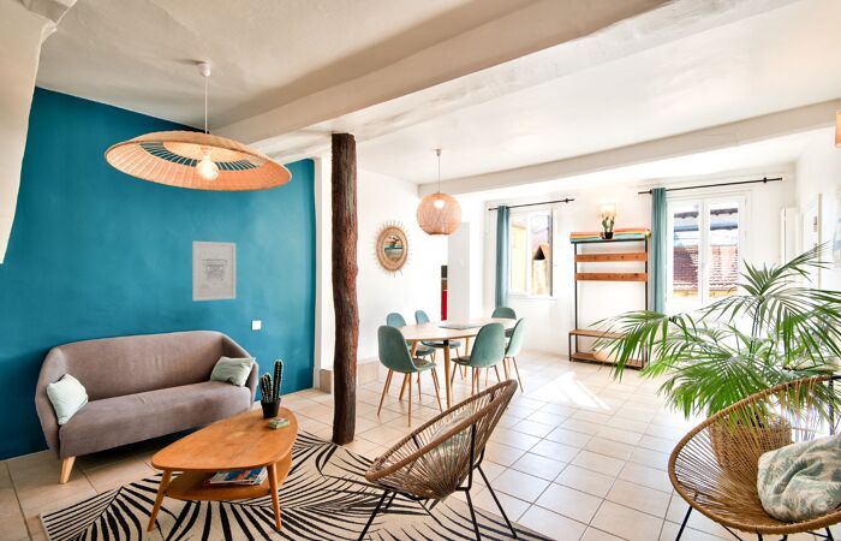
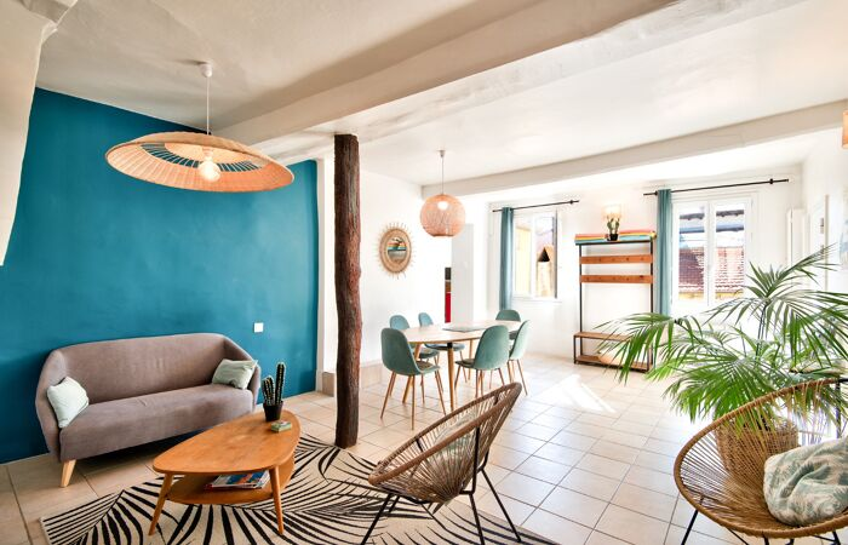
- wall art (215, 270)
